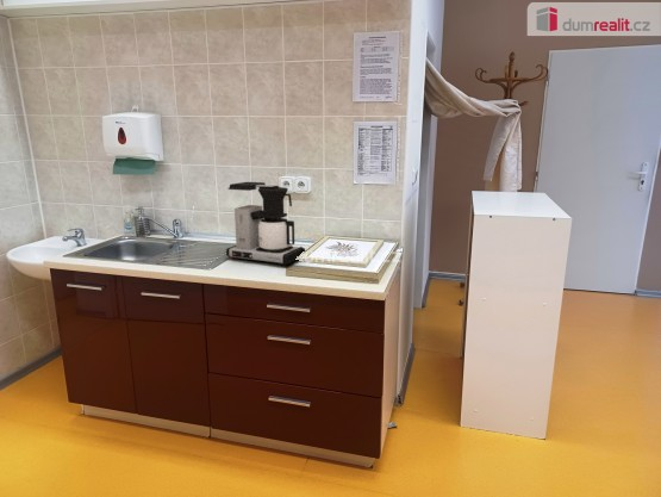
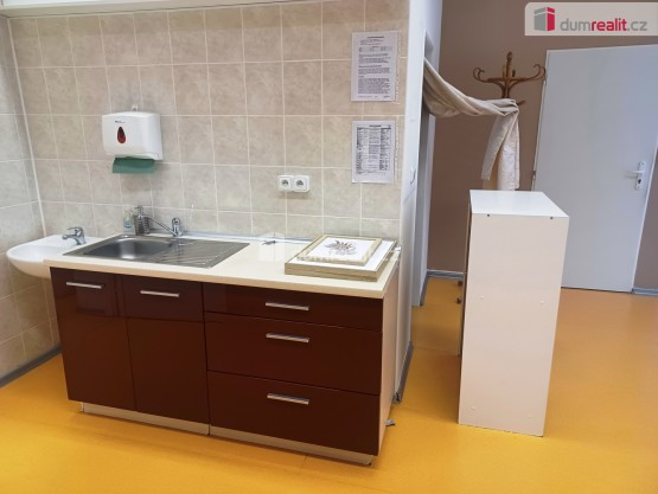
- coffee maker (264, 222)
